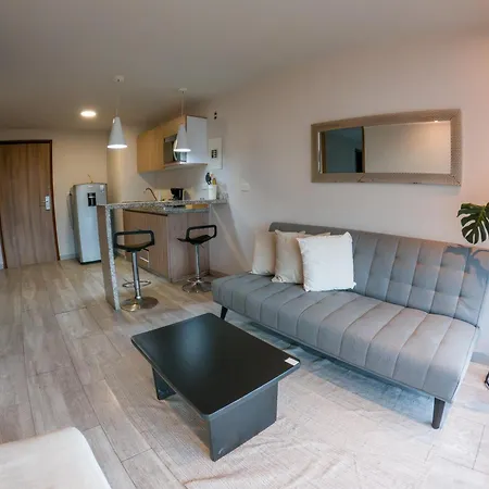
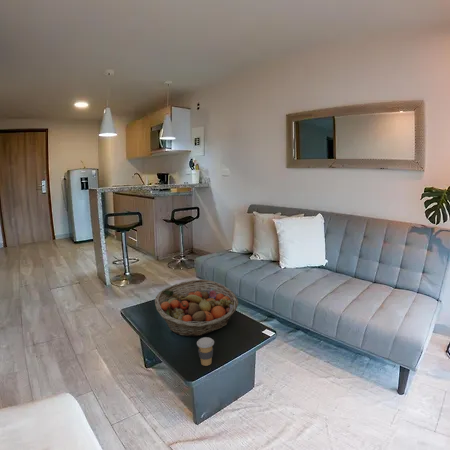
+ fruit basket (197, 306)
+ coffee cup (205, 351)
